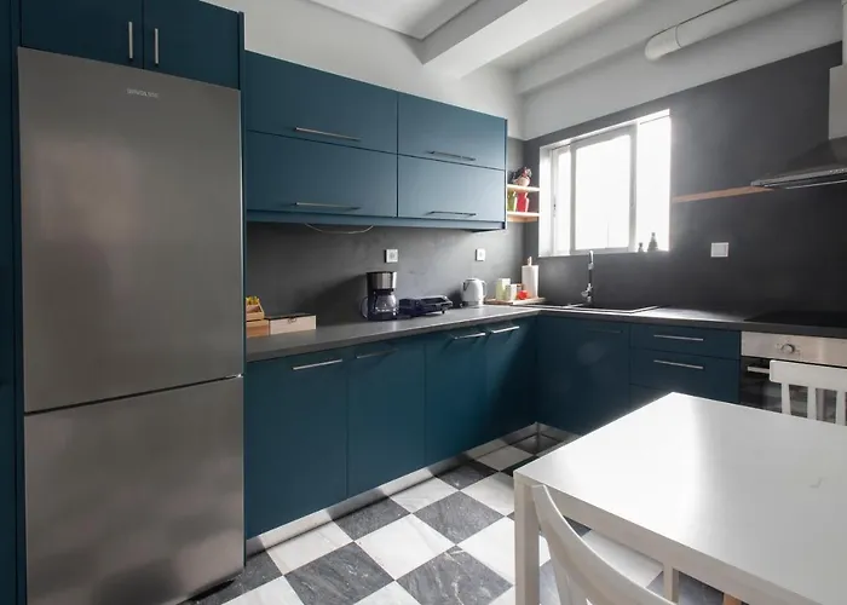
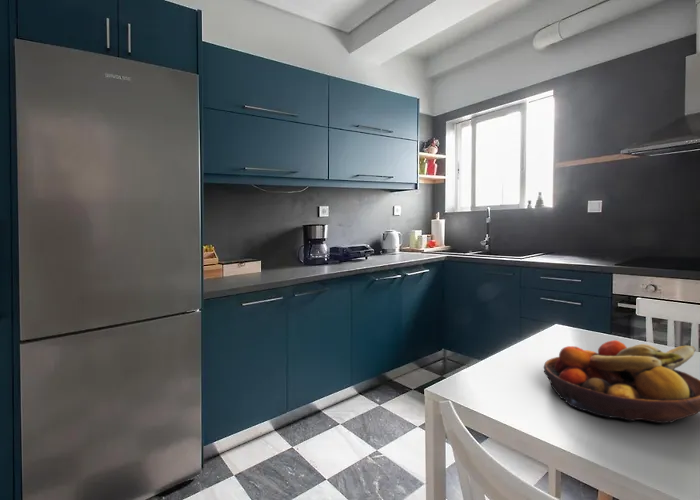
+ fruit bowl (619, 368)
